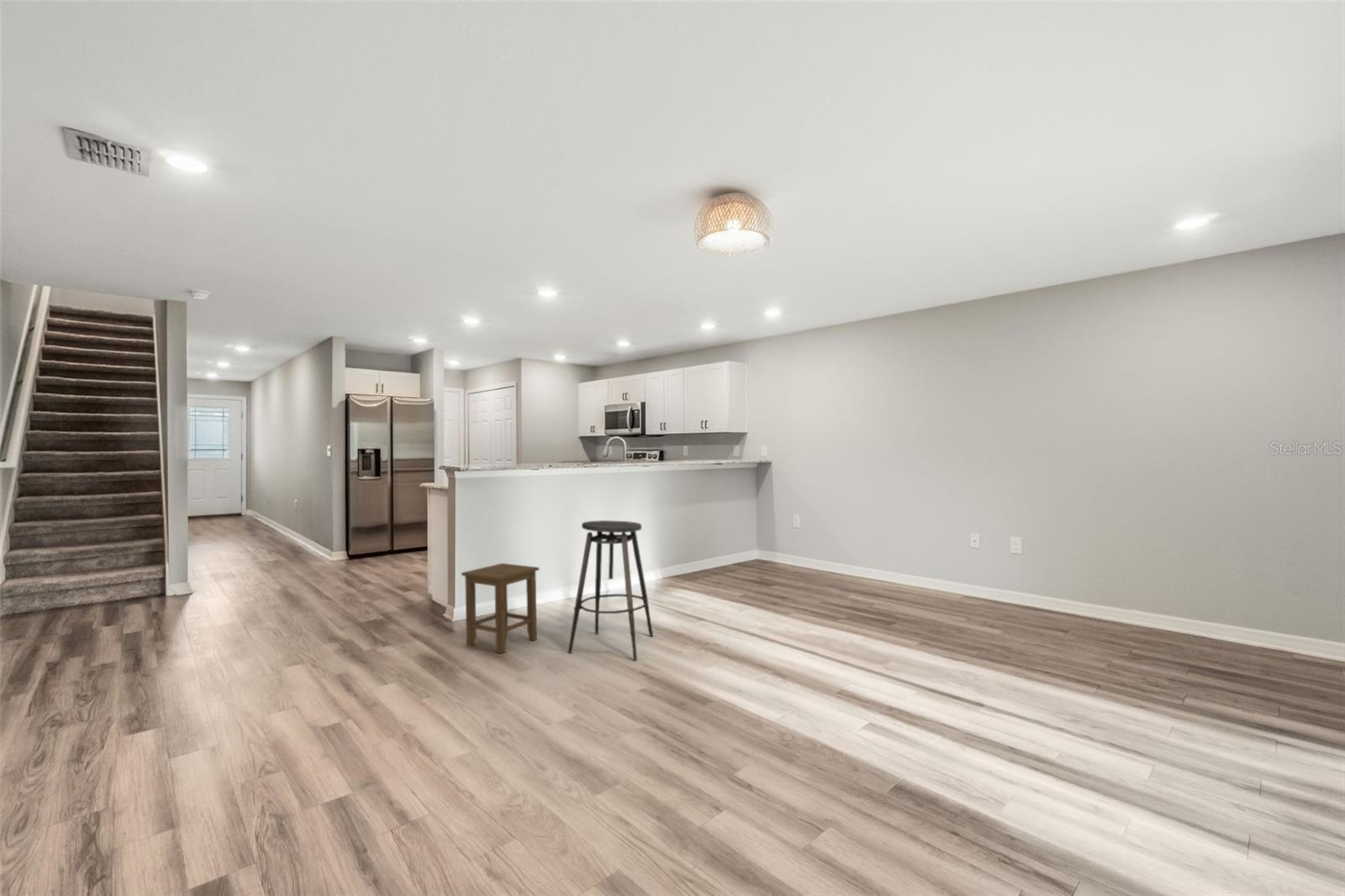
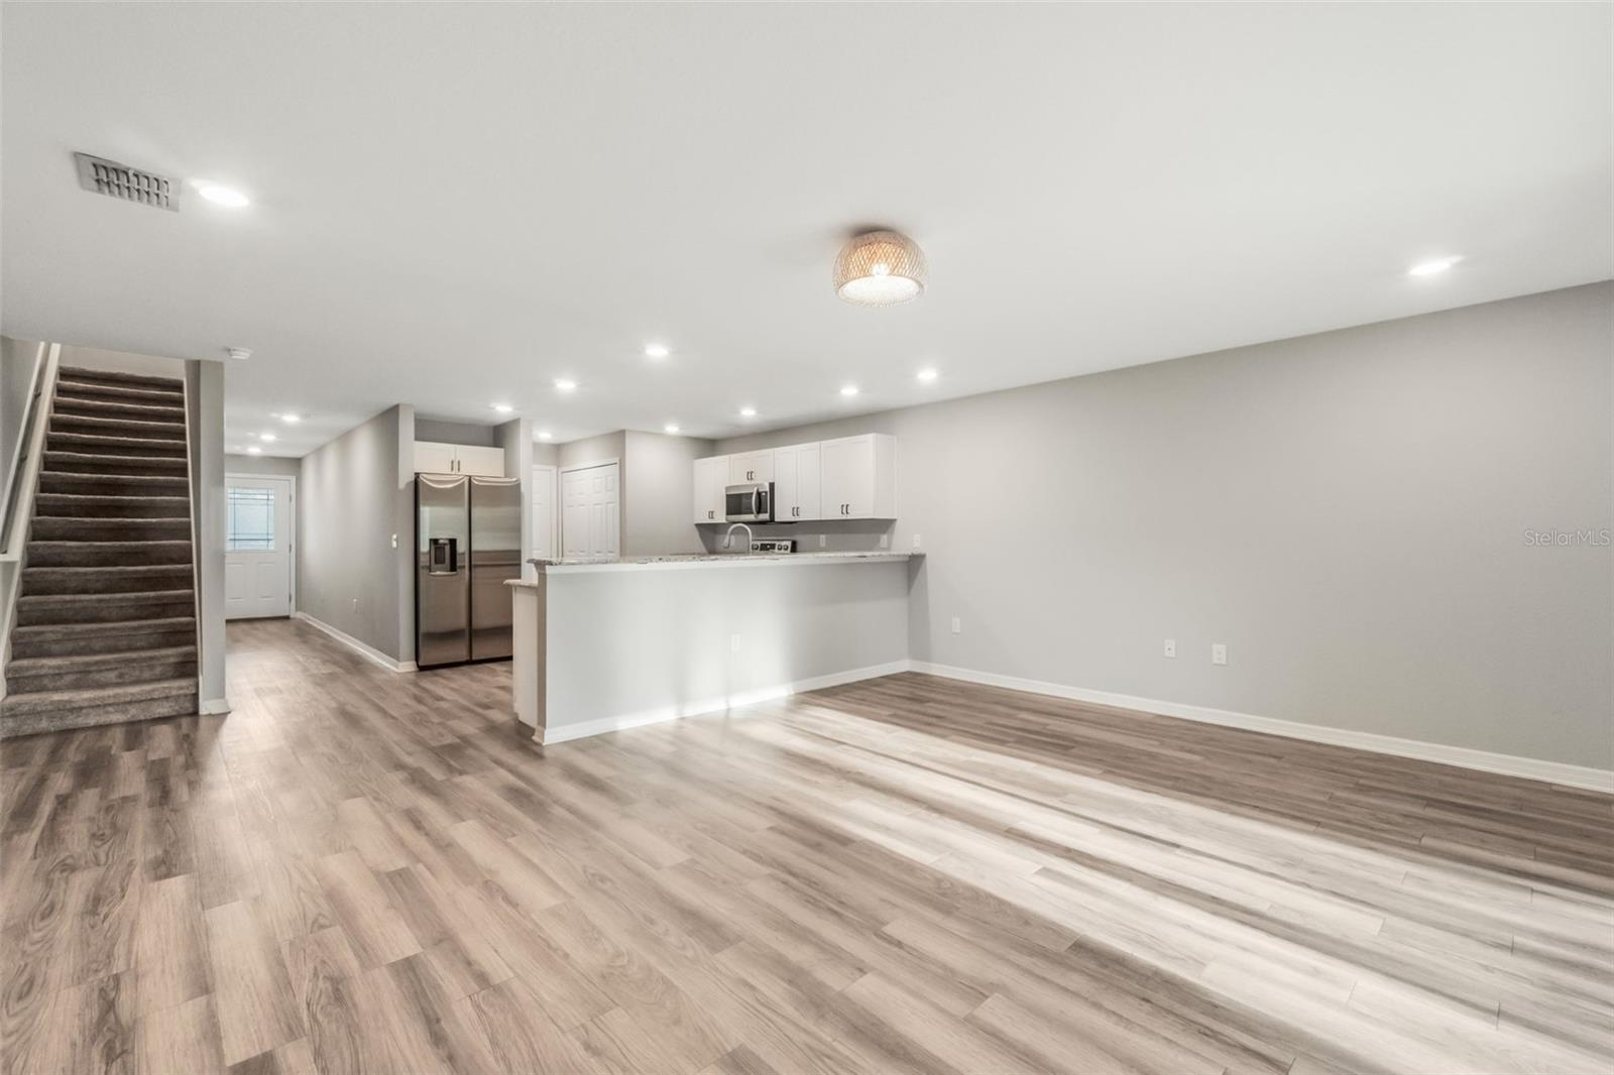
- stool (612, 578)
- stool (501, 606)
